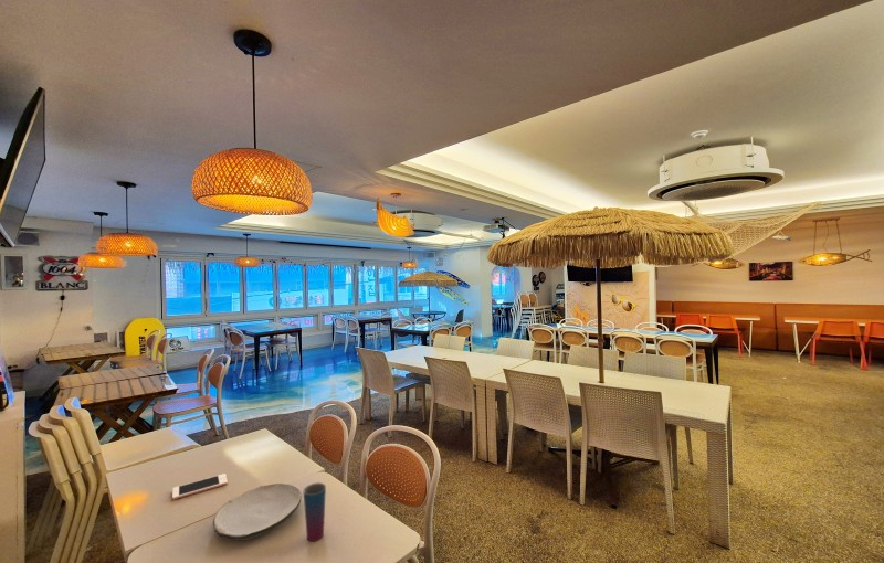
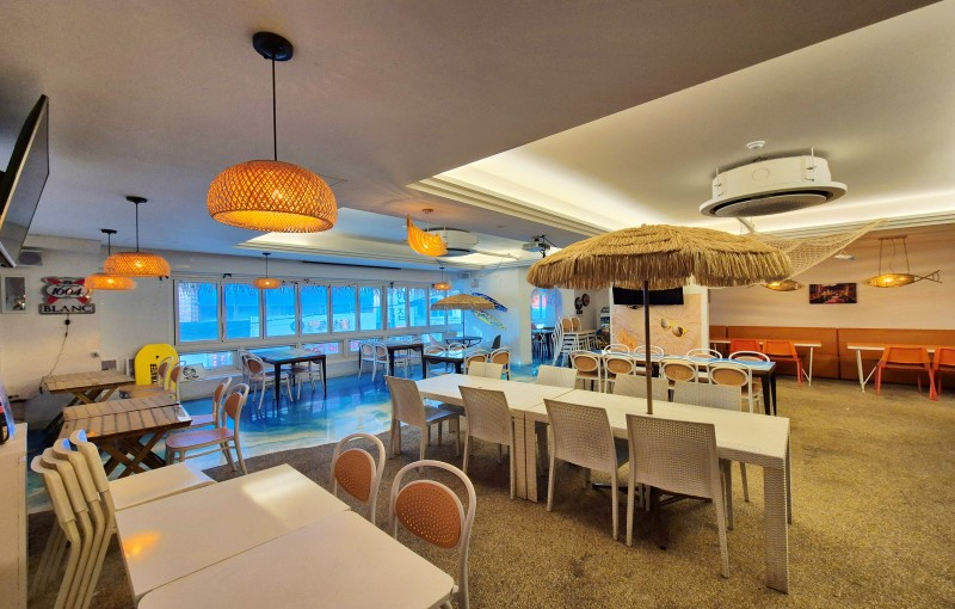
- cup (315, 511)
- plate (259, 510)
- cell phone (200, 486)
